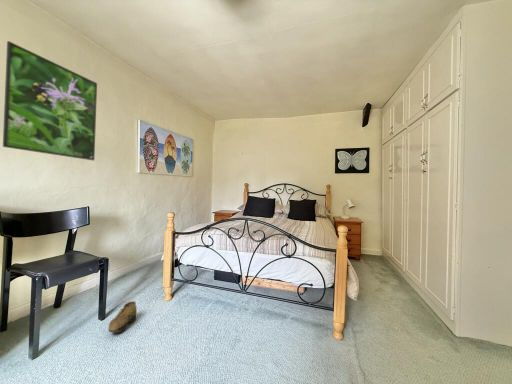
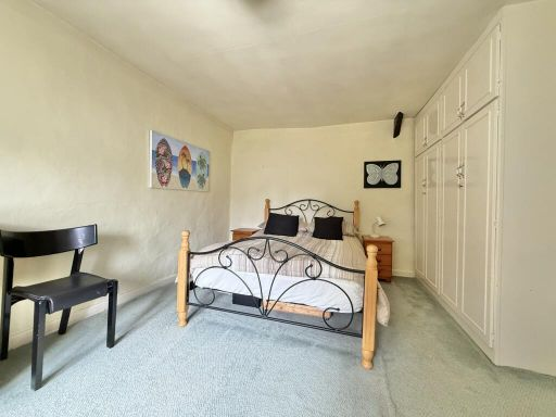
- shoe (122, 317)
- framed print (57, 110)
